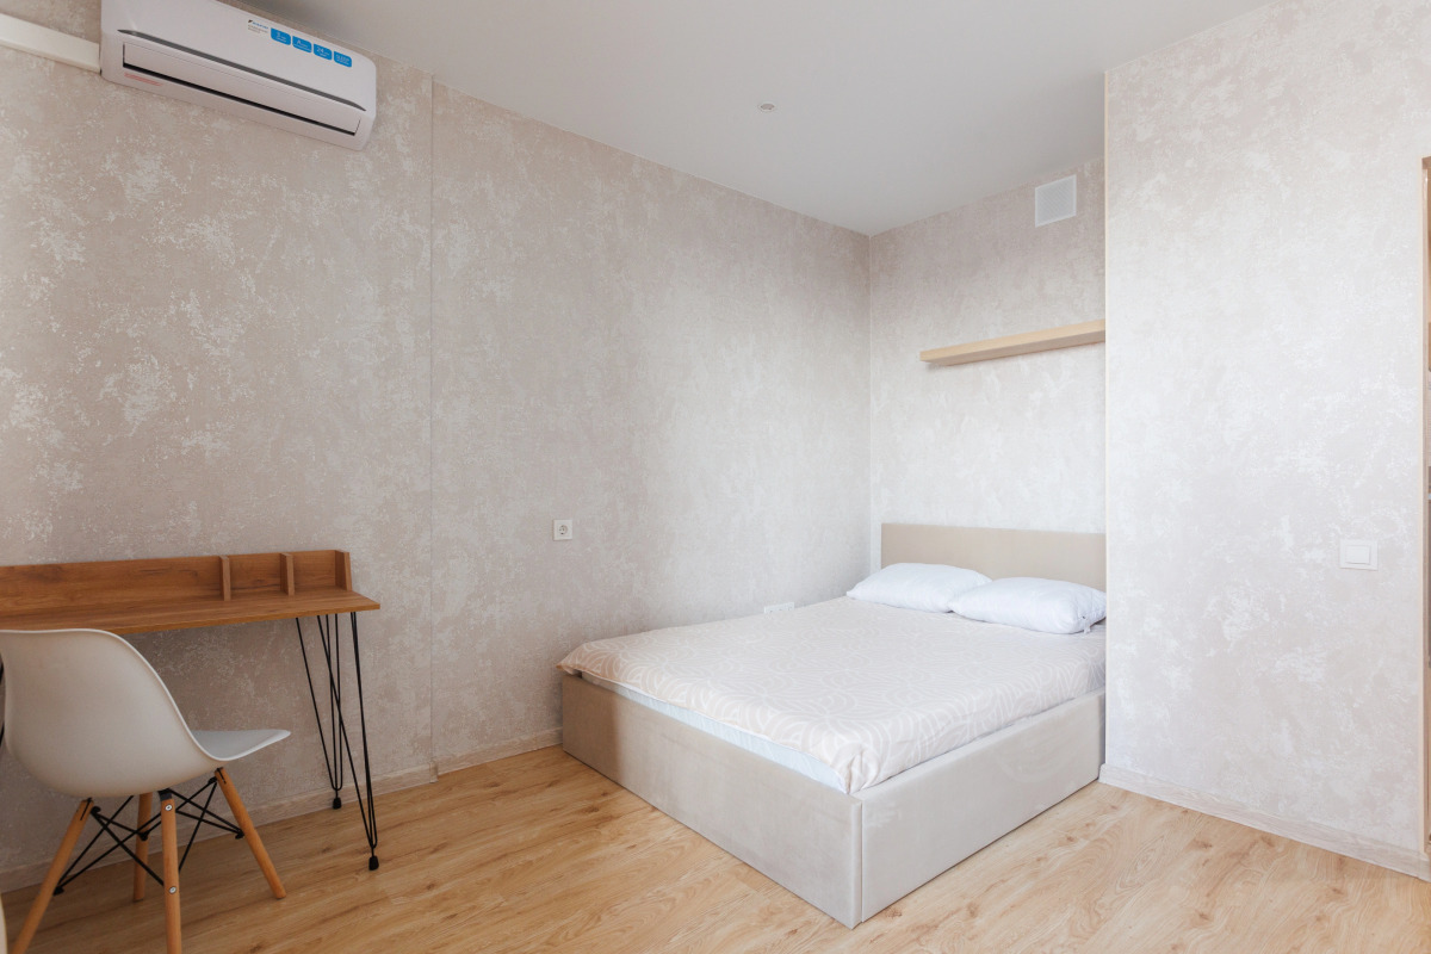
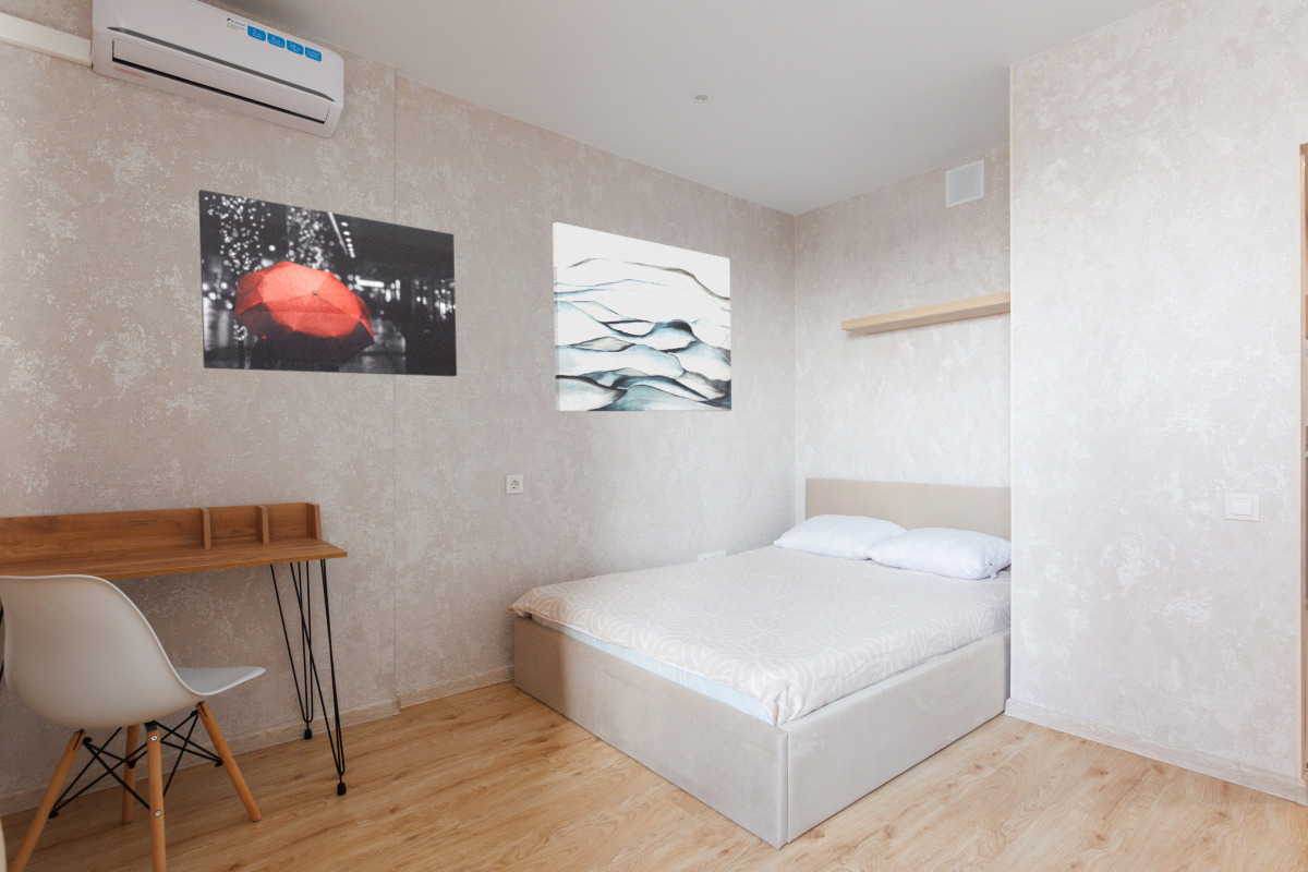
+ wall art (341, 293)
+ wall art (651, 327)
